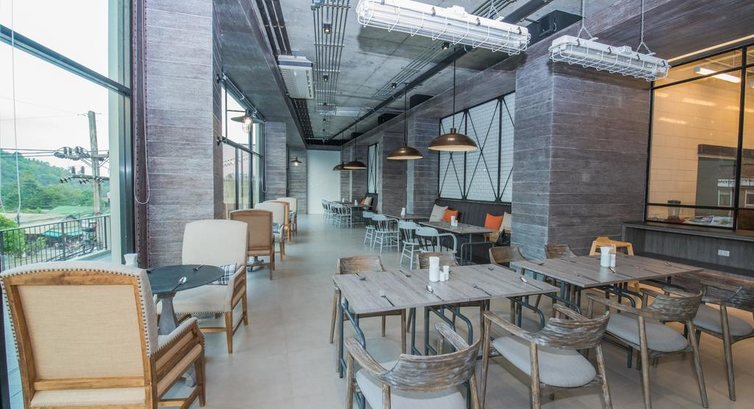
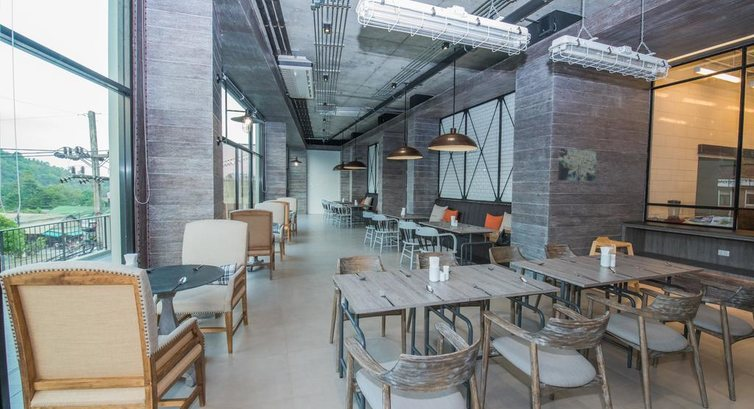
+ wall art (577, 165)
